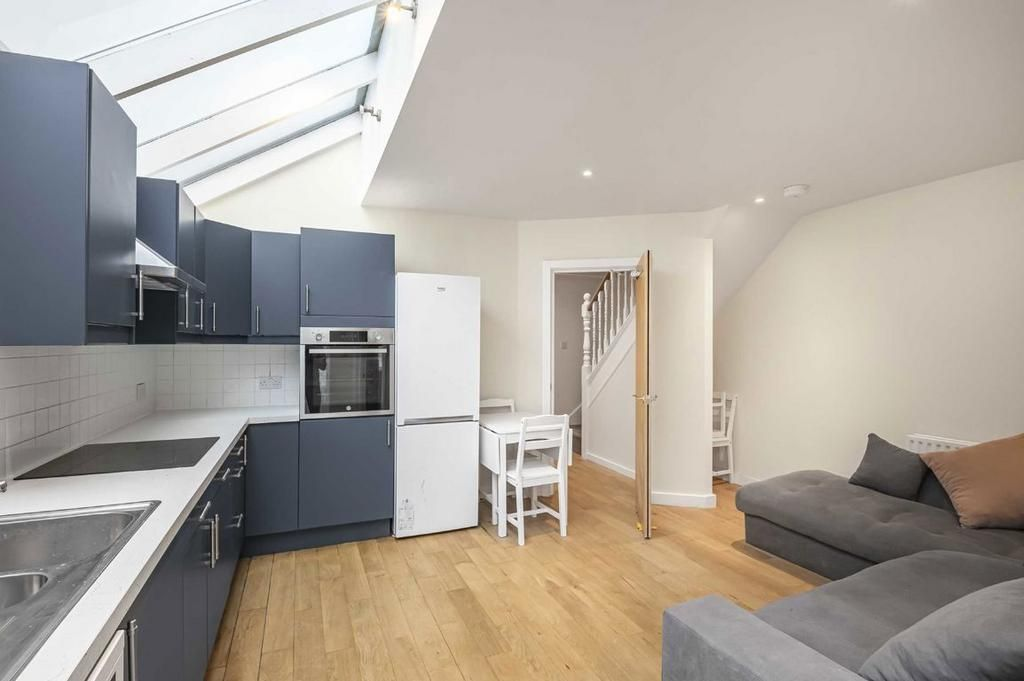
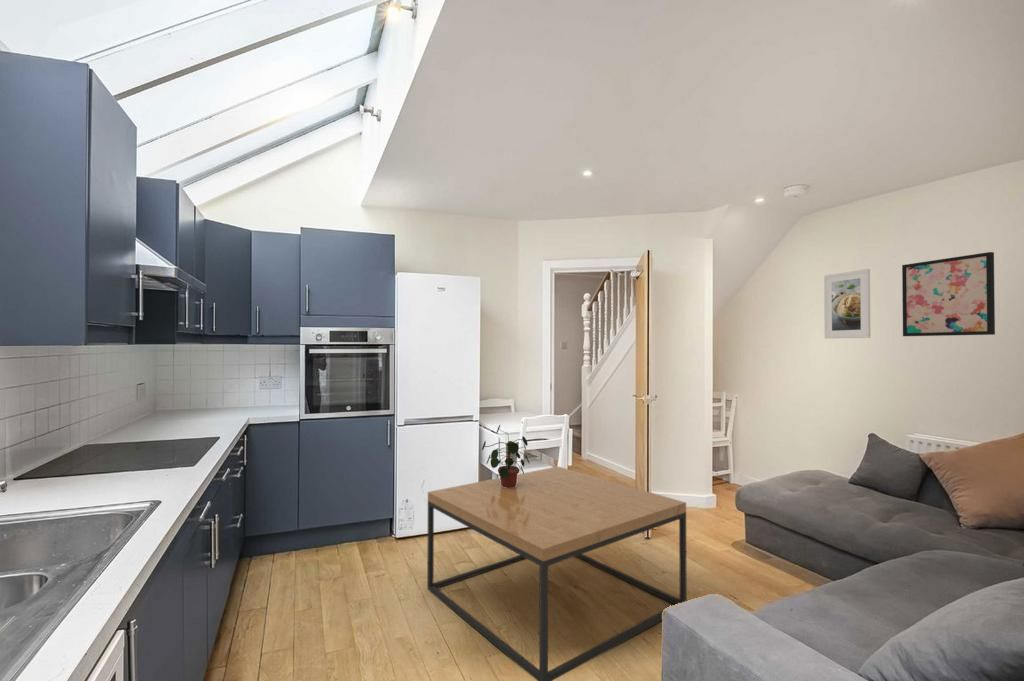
+ wall art (945, 297)
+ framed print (846, 305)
+ coffee table (552, 547)
+ potted plant (505, 456)
